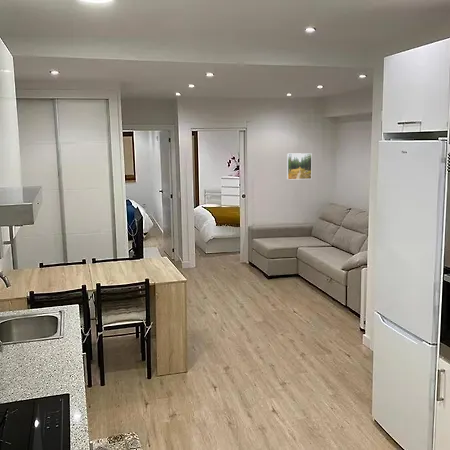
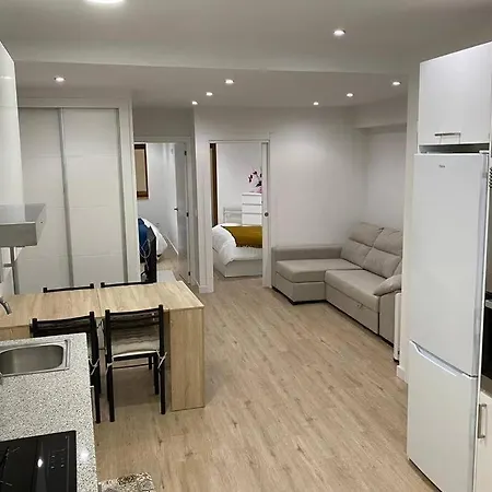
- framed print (299, 166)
